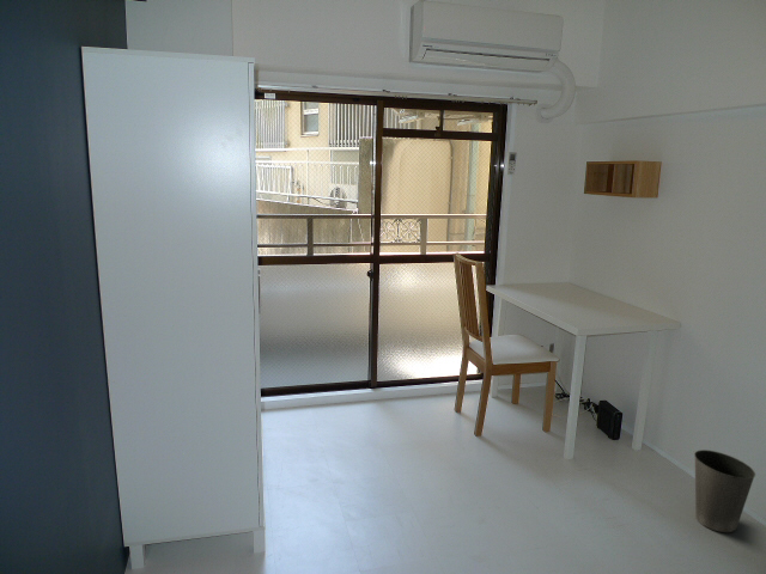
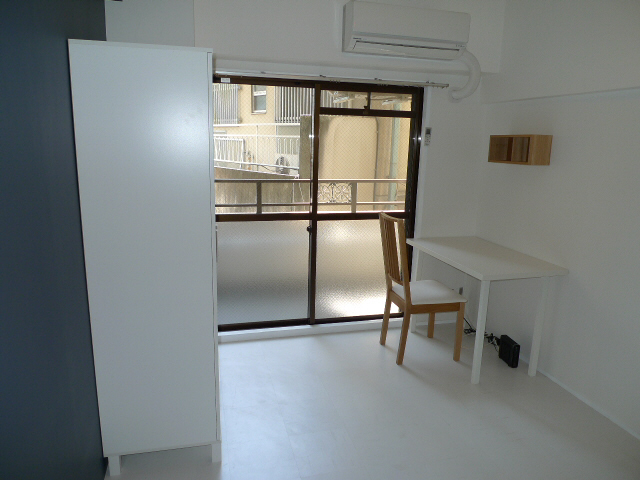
- waste basket (719, 491)
